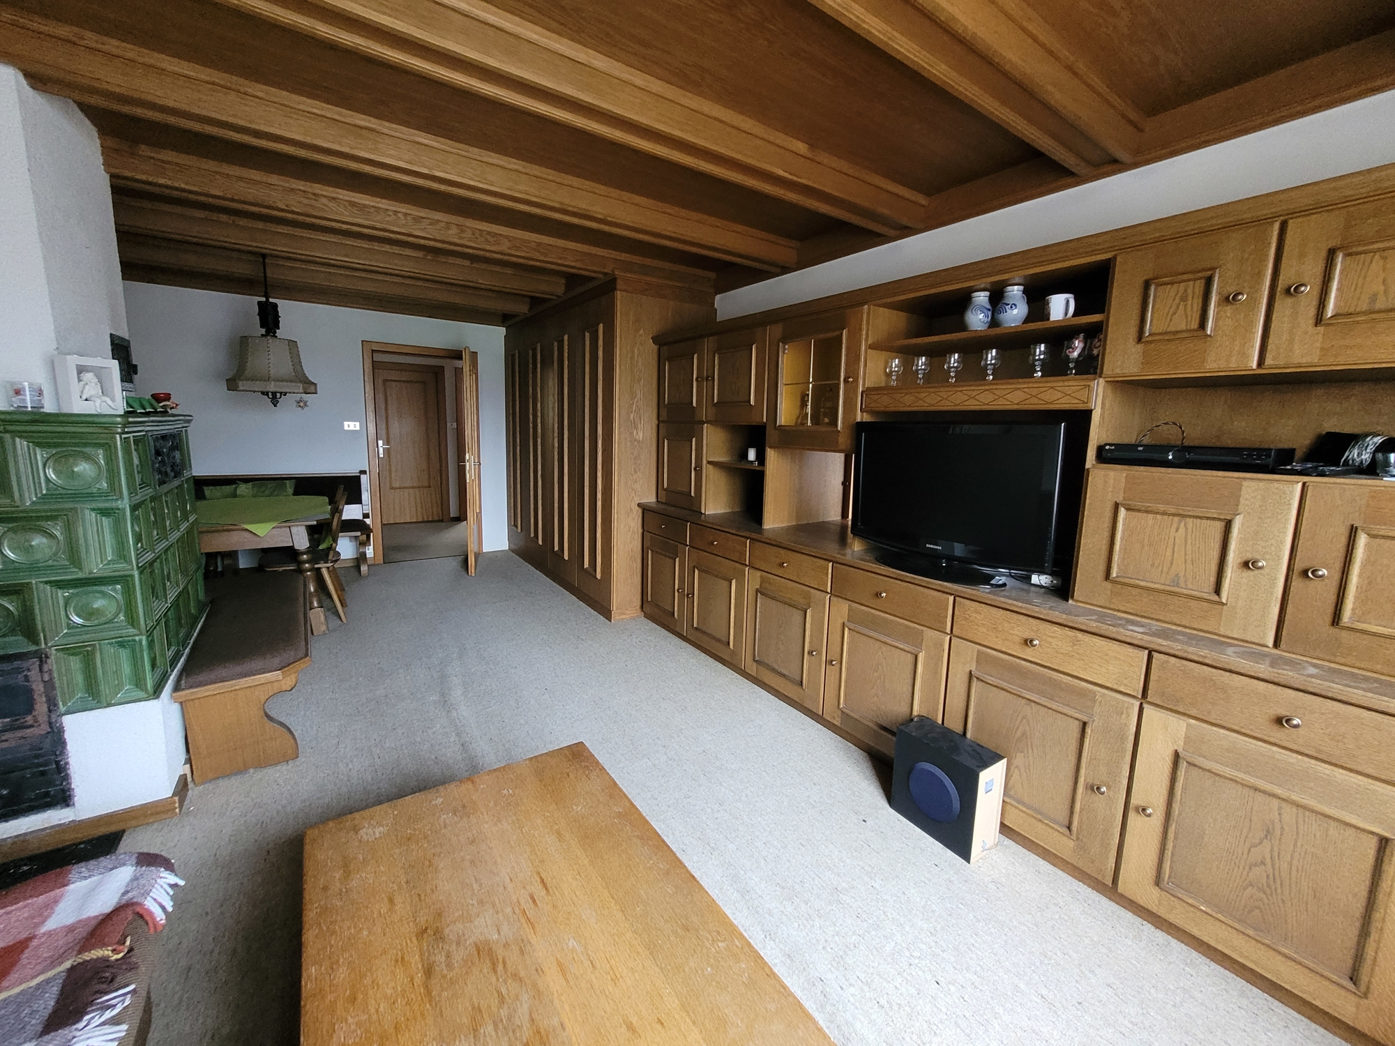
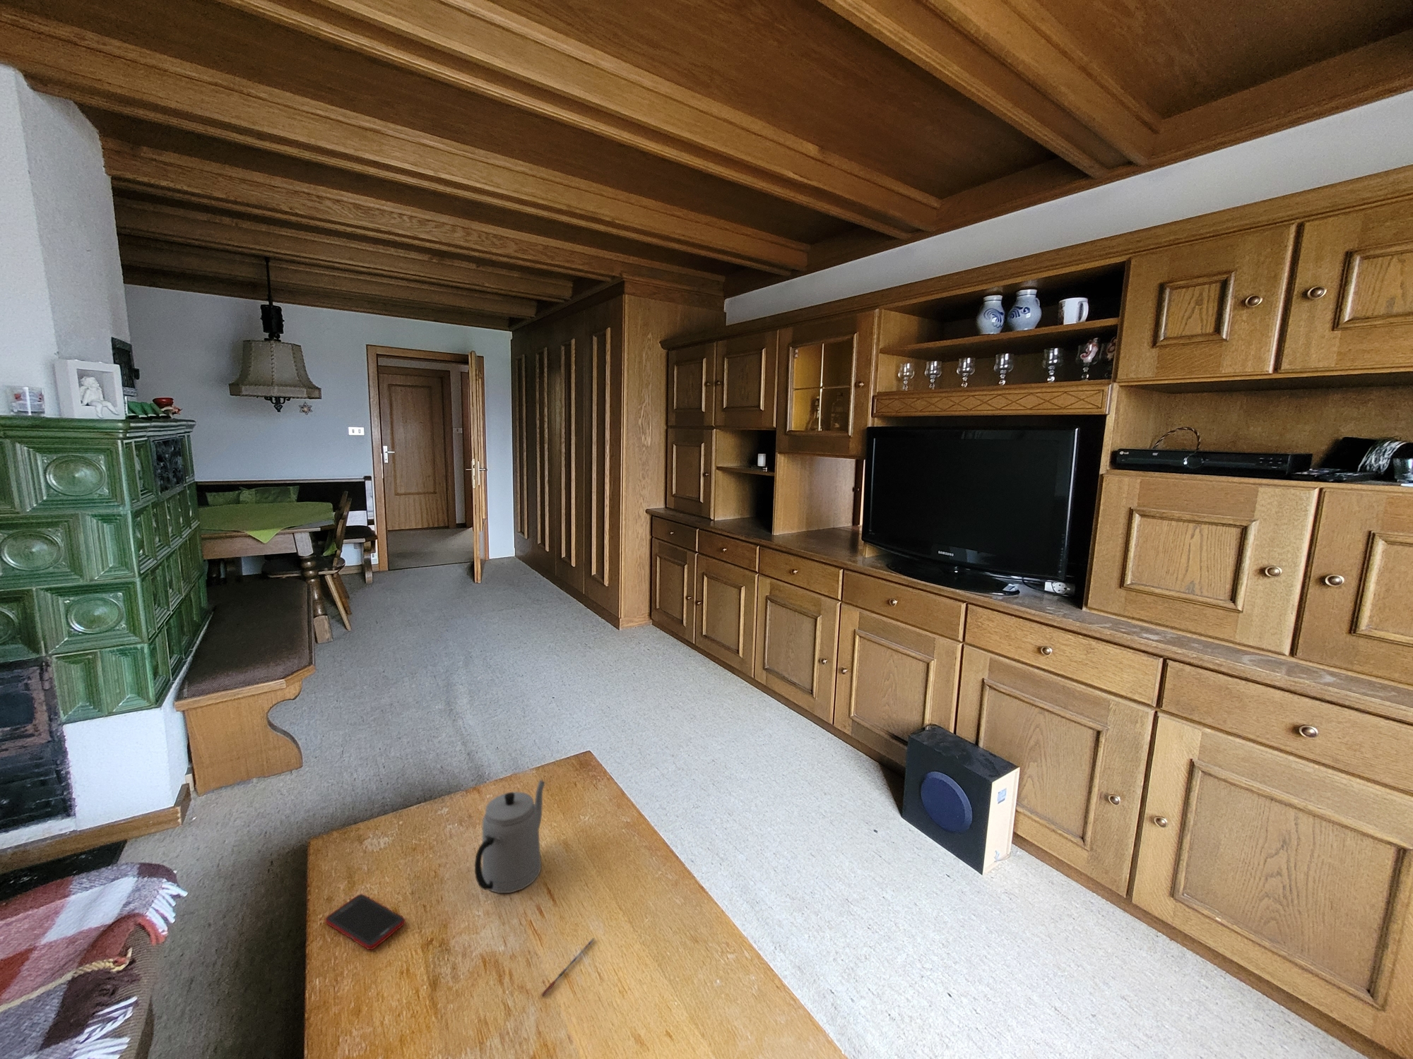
+ cell phone (365, 921)
+ pen (570, 964)
+ teapot (513, 830)
